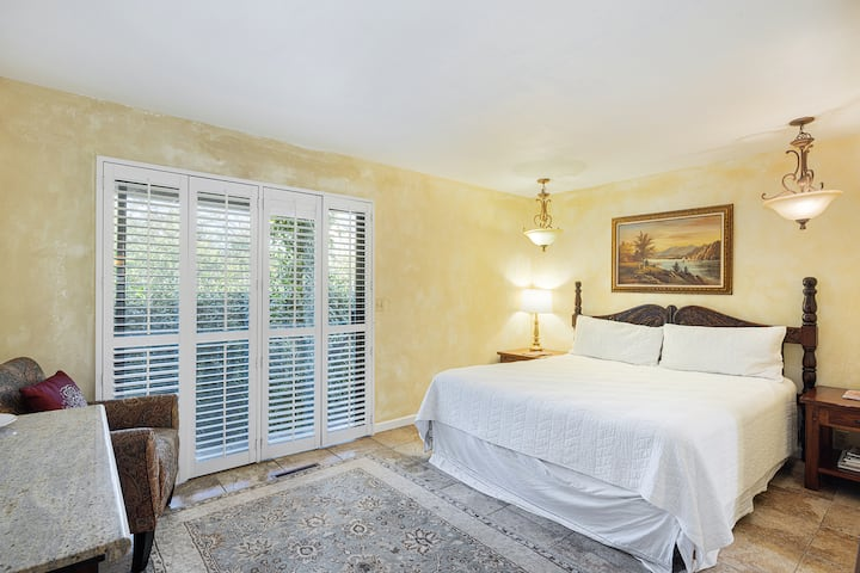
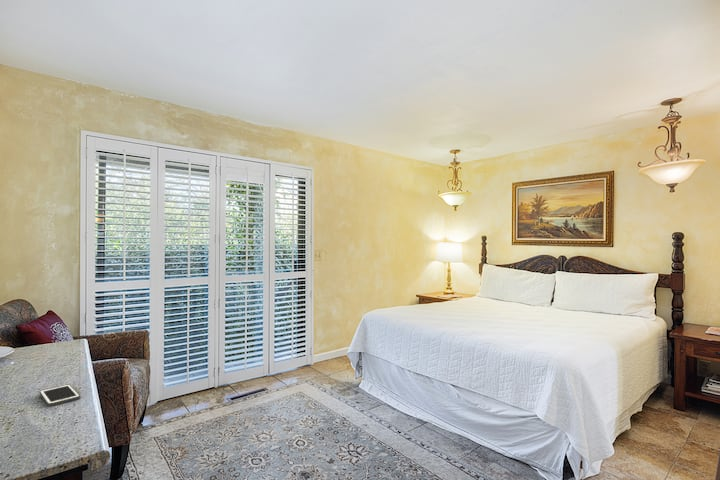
+ cell phone (59, 394)
